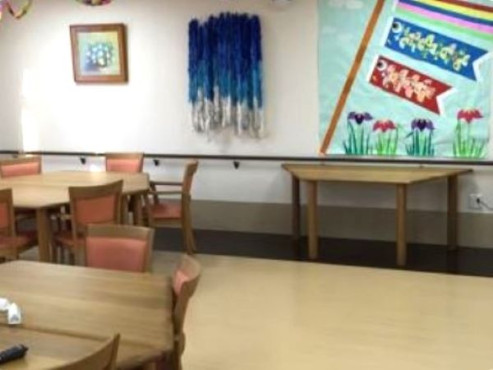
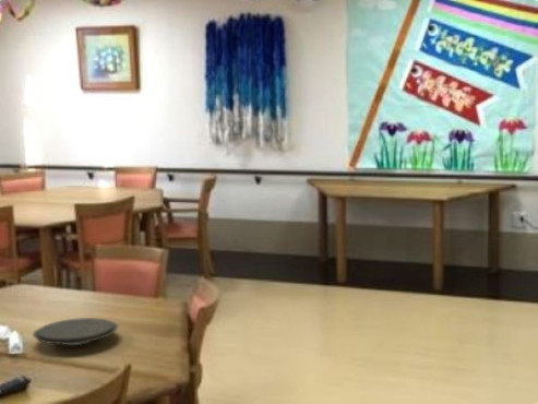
+ plate (76, 335)
